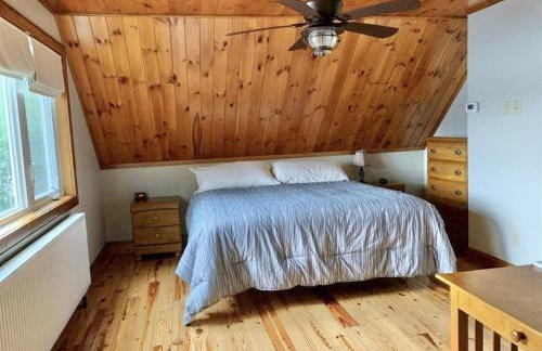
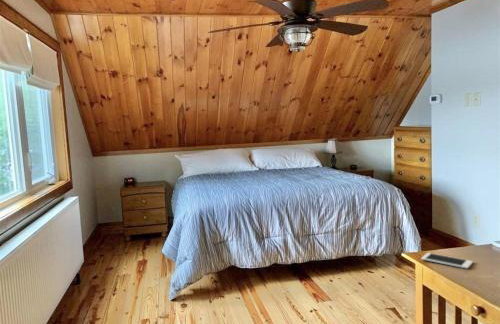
+ cell phone (446, 260)
